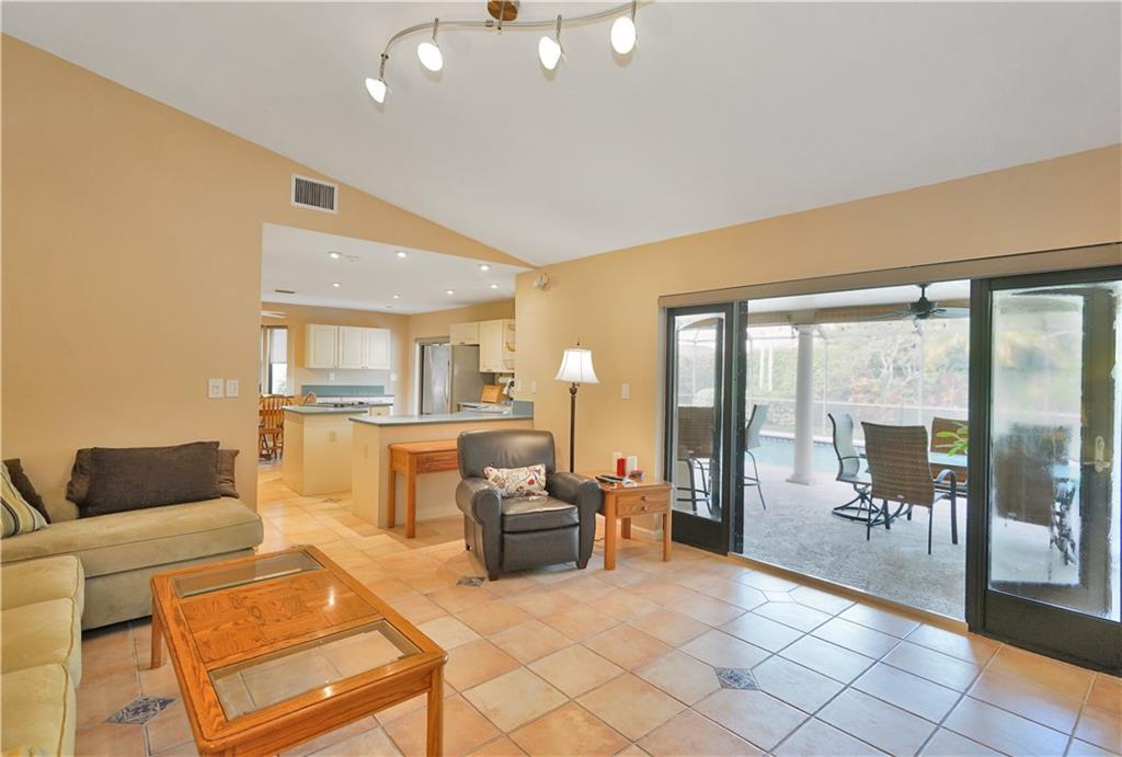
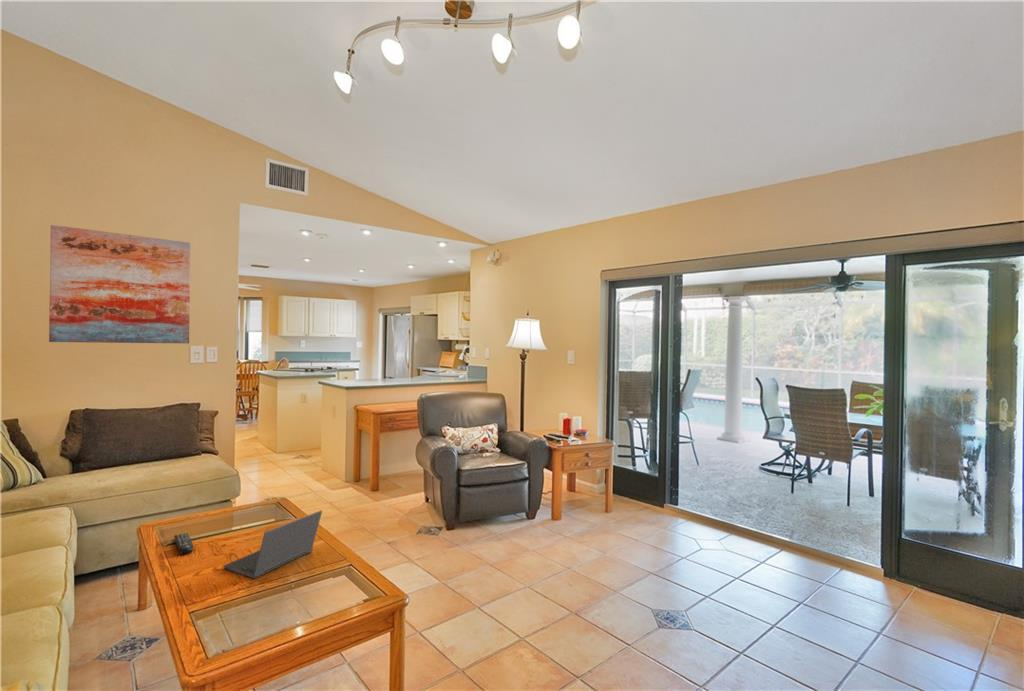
+ laptop computer (274, 538)
+ remote control (183, 542)
+ wall art (125, 288)
